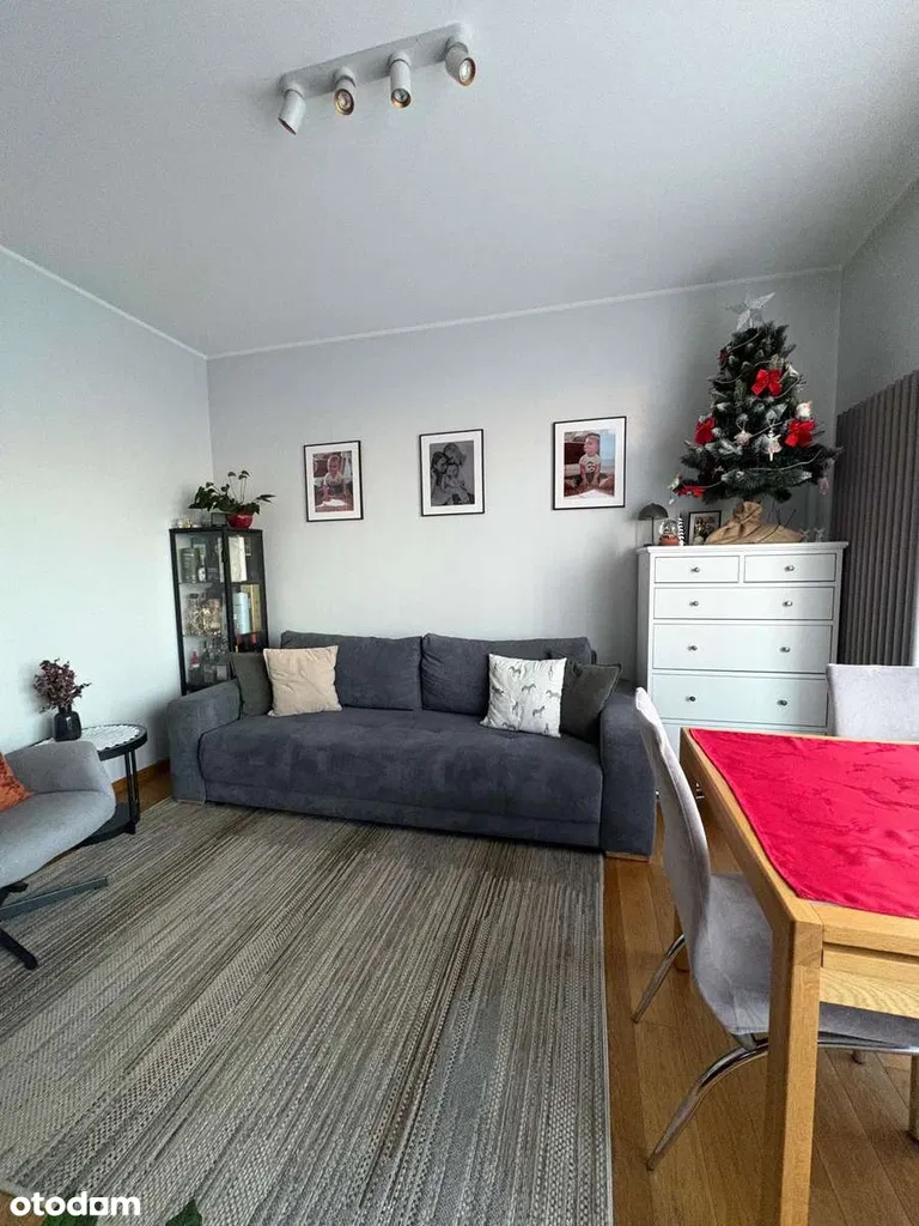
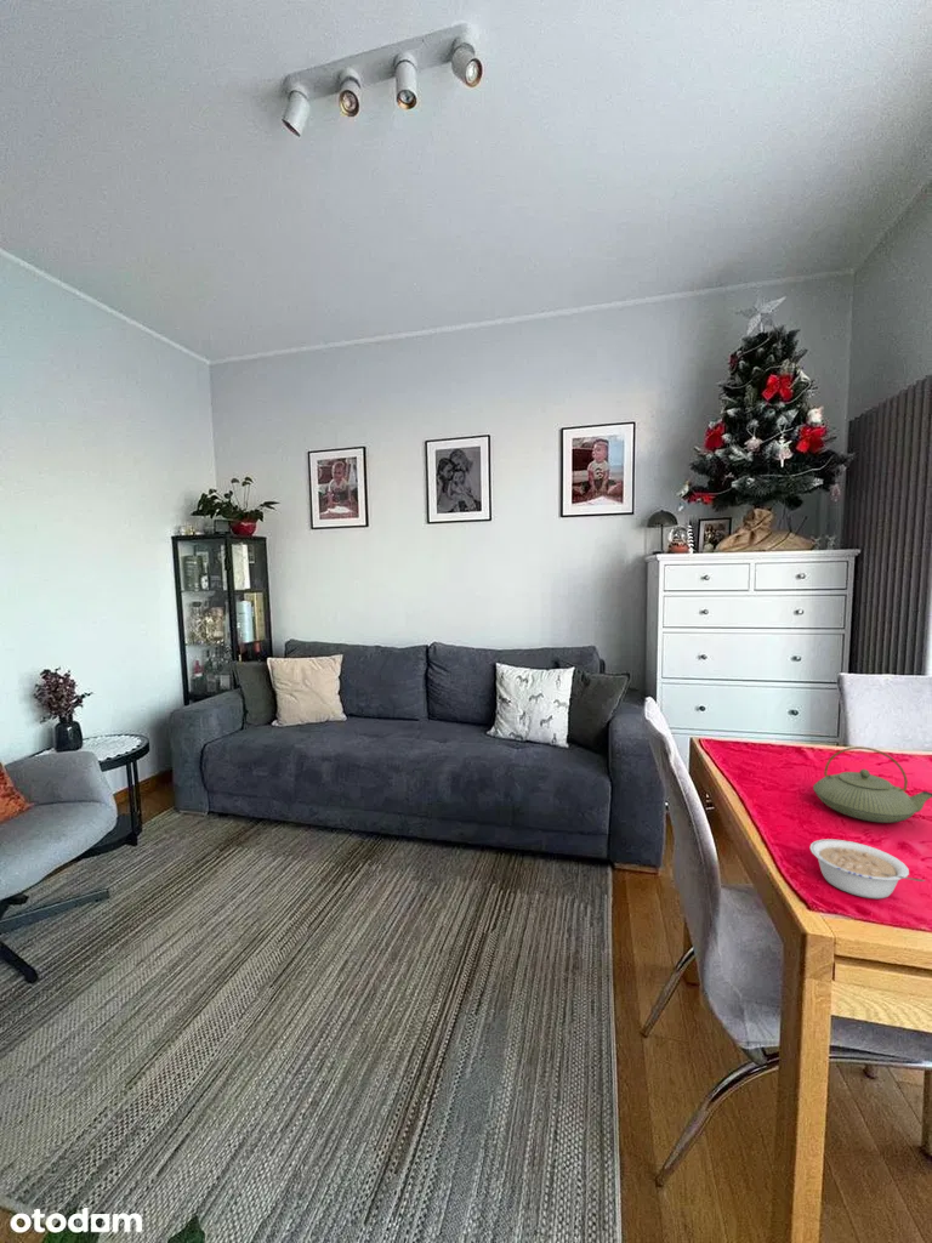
+ legume (860, 868)
+ teapot (871, 781)
